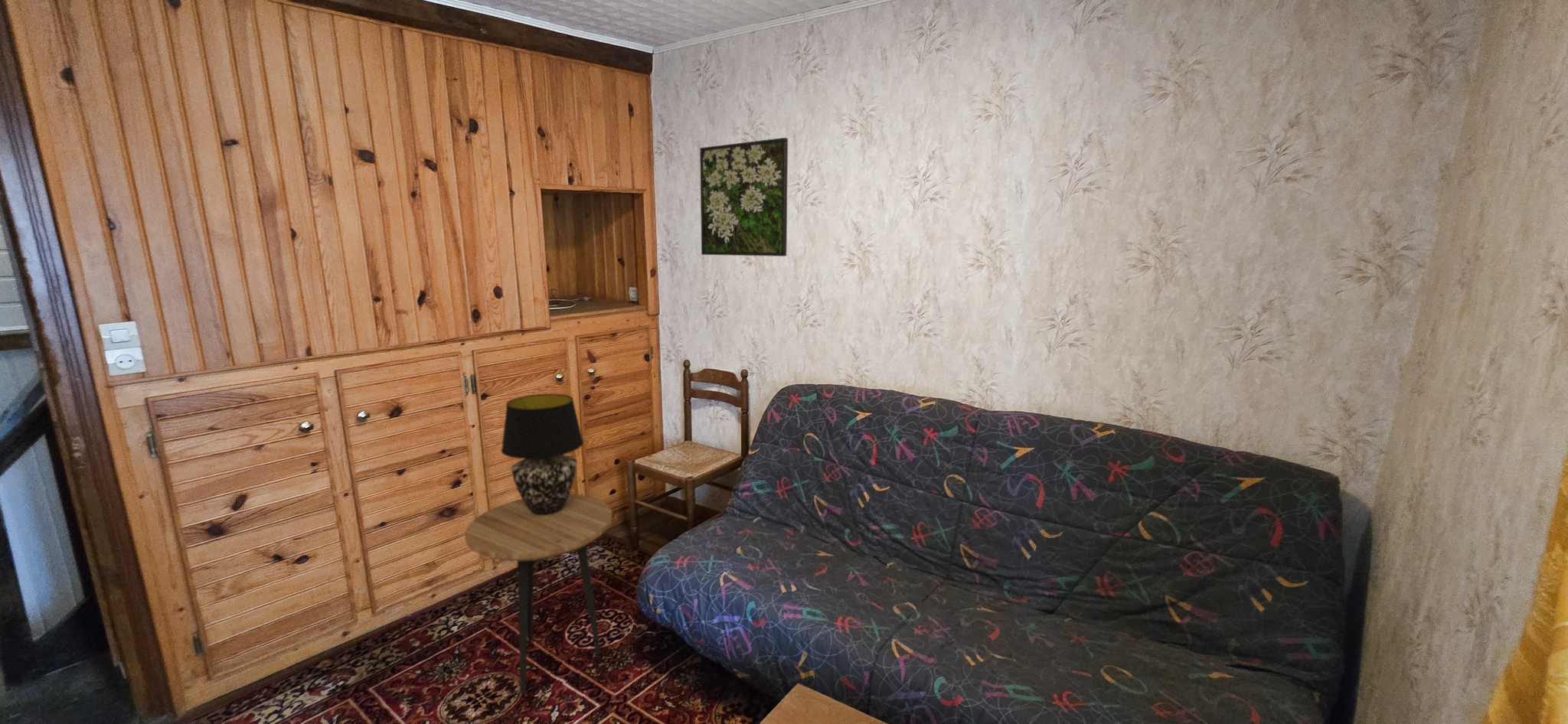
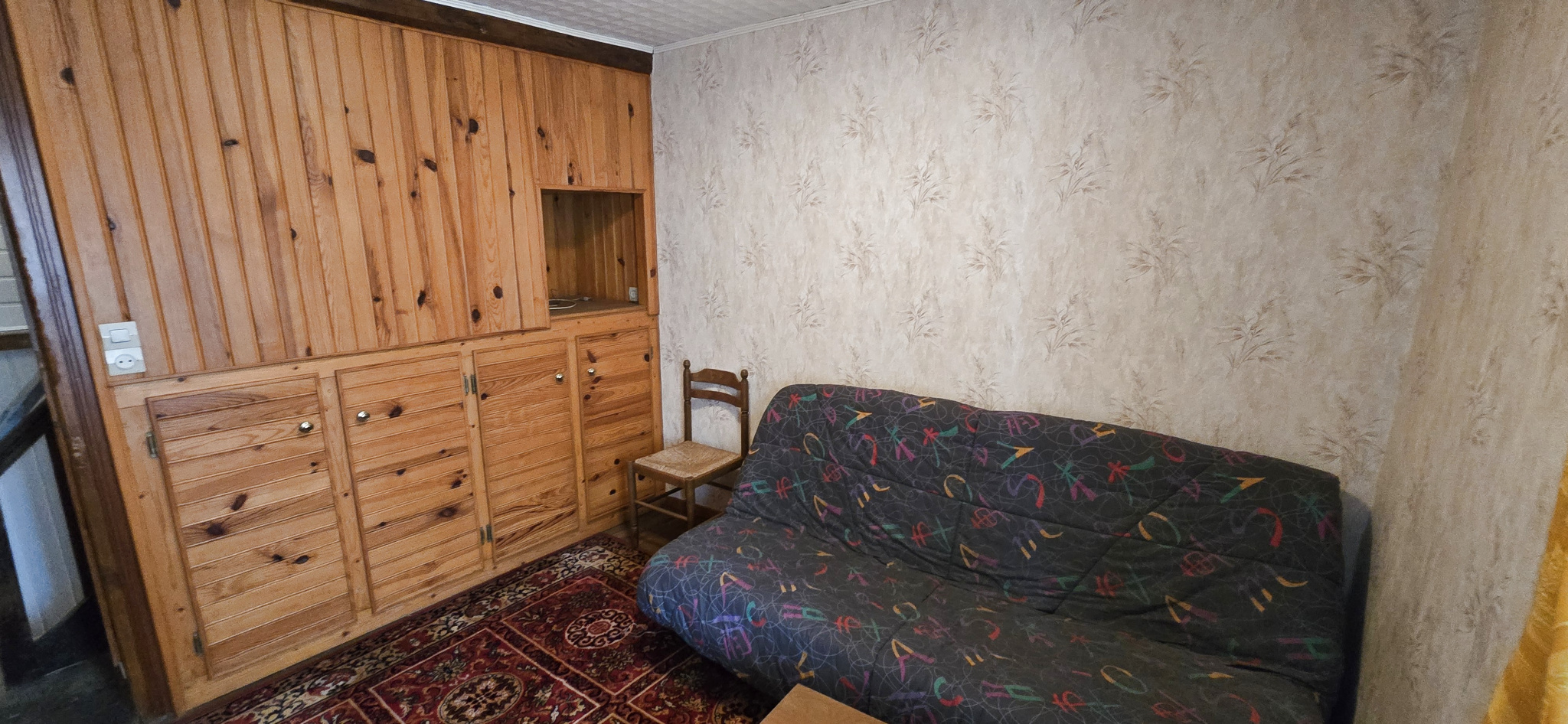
- table lamp (544, 455)
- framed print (741, 200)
- side table (533, 593)
